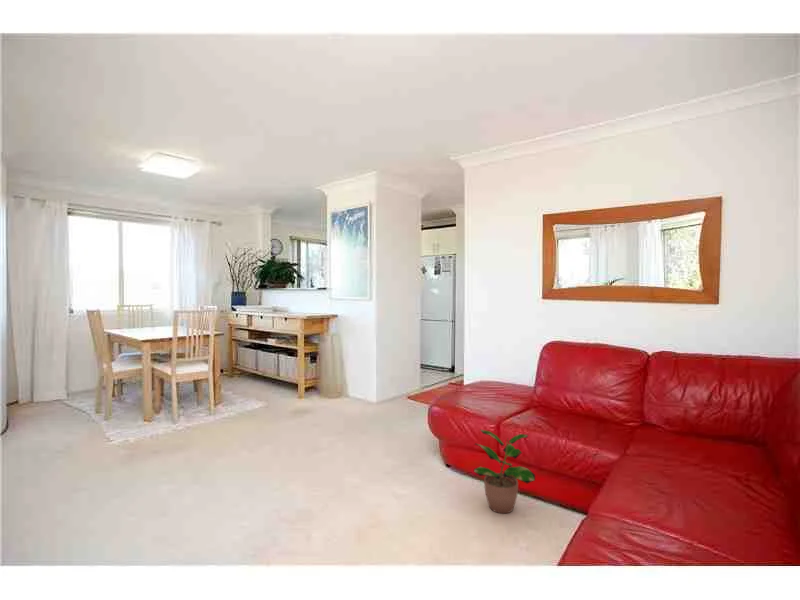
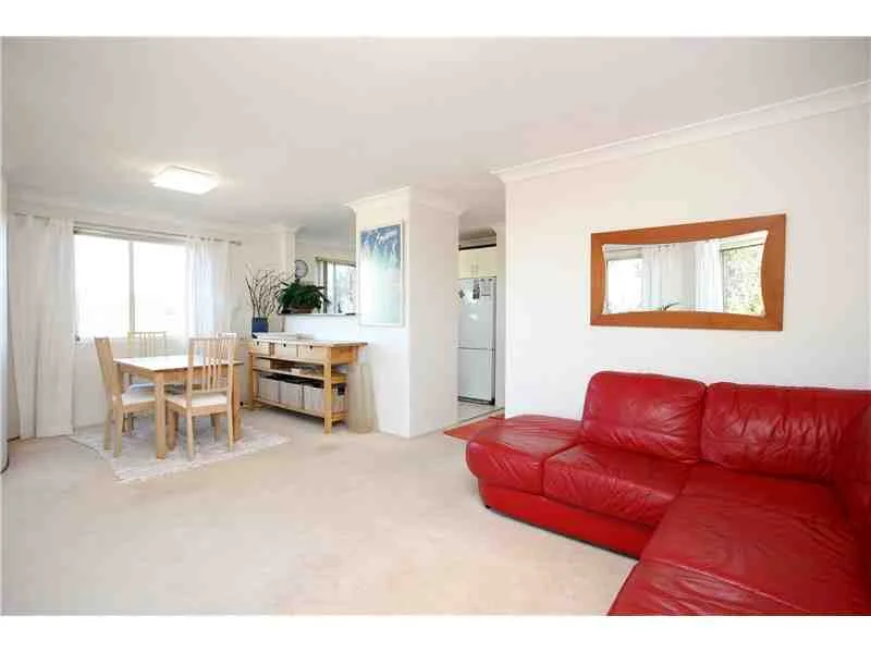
- potted plant (502, 468)
